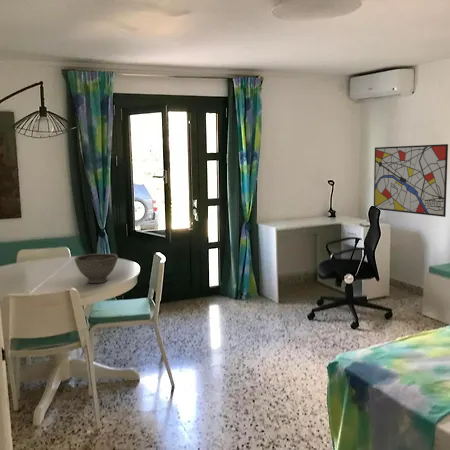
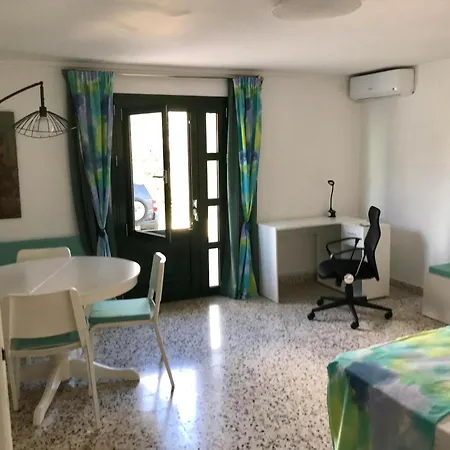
- wall art (407, 179)
- bowl (96, 268)
